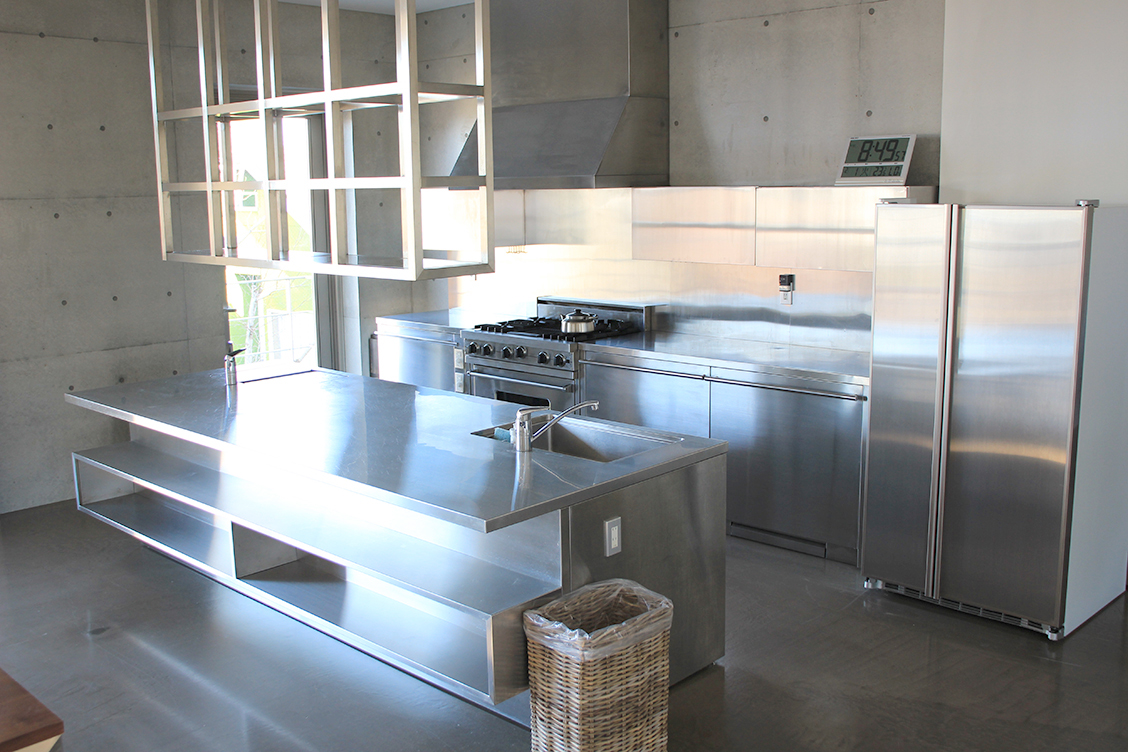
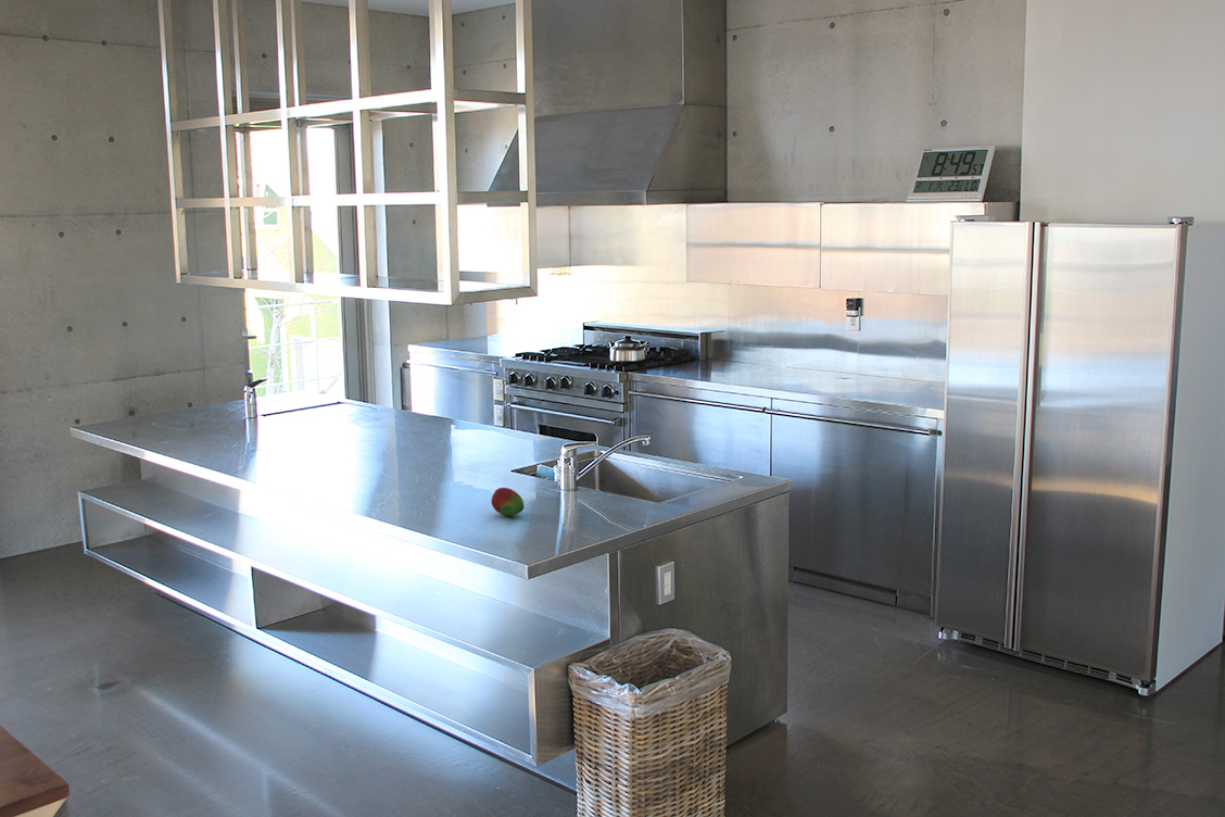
+ fruit (508, 502)
